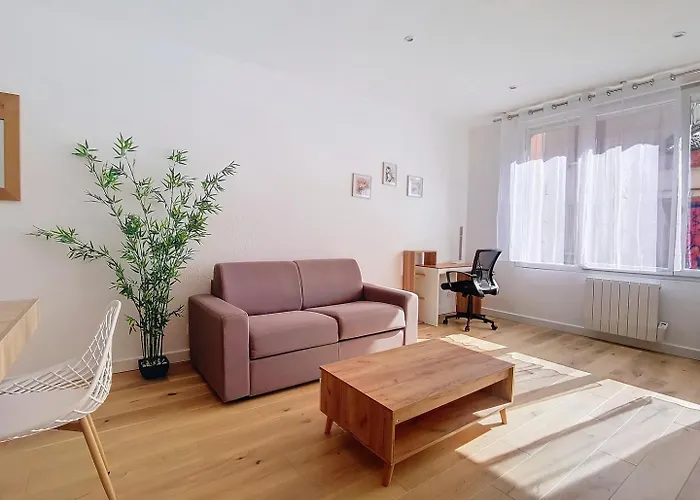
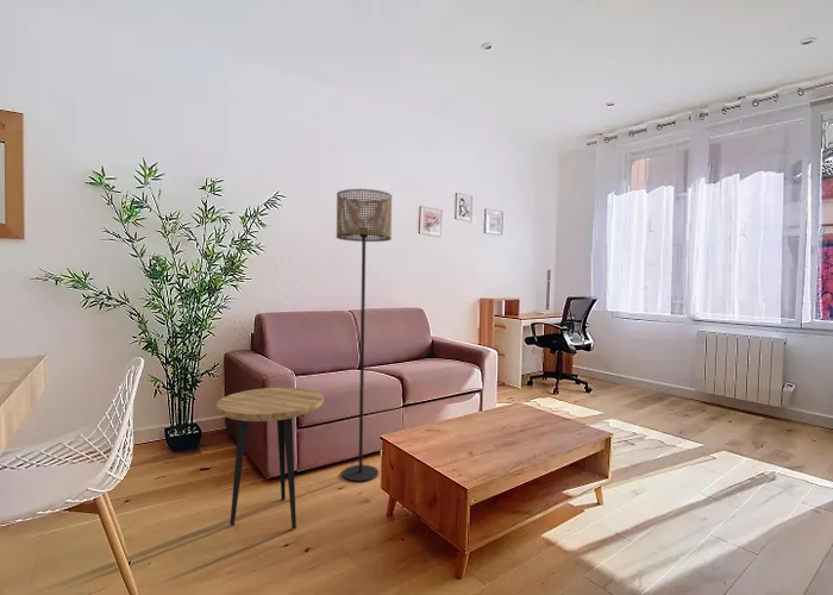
+ floor lamp (362, 334)
+ side table (278, 453)
